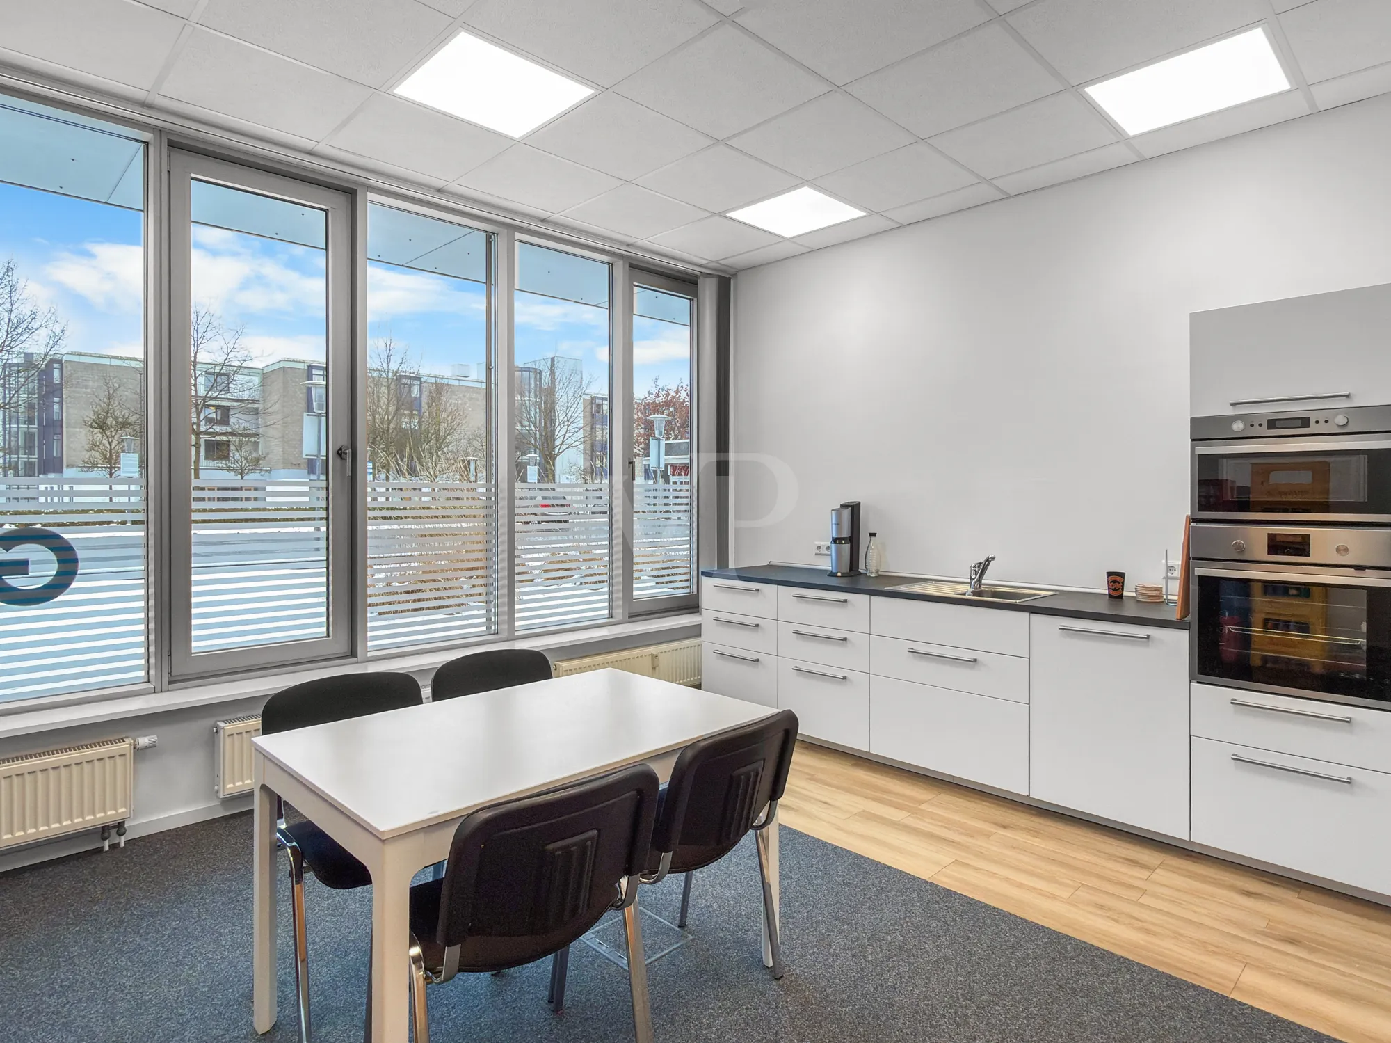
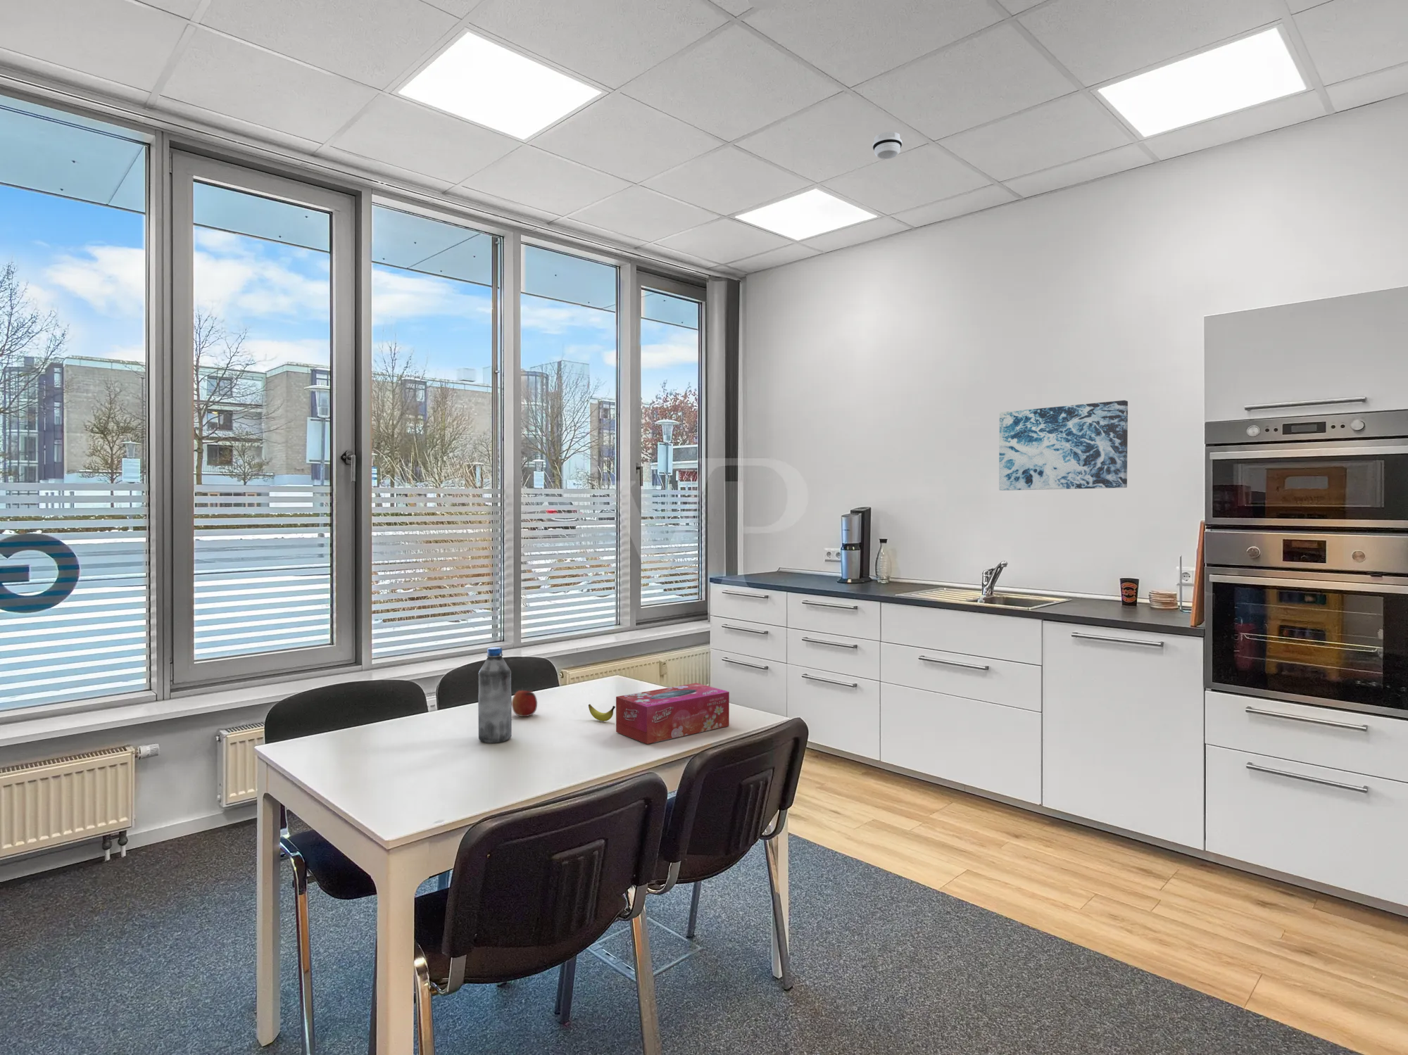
+ tissue box (673, 710)
+ fruit (524, 703)
+ smoke detector (887, 145)
+ water bottle (494, 694)
+ banana (601, 713)
+ wall art (1060, 448)
